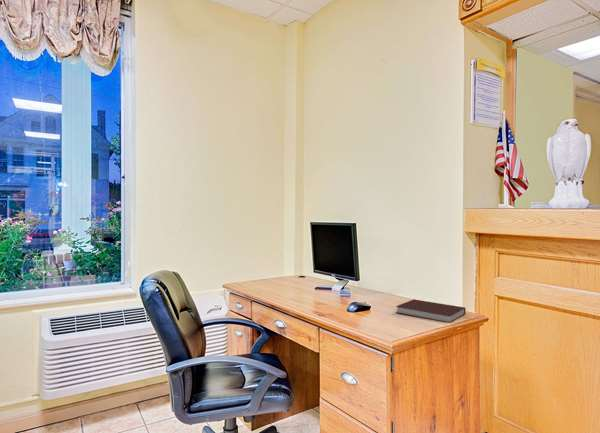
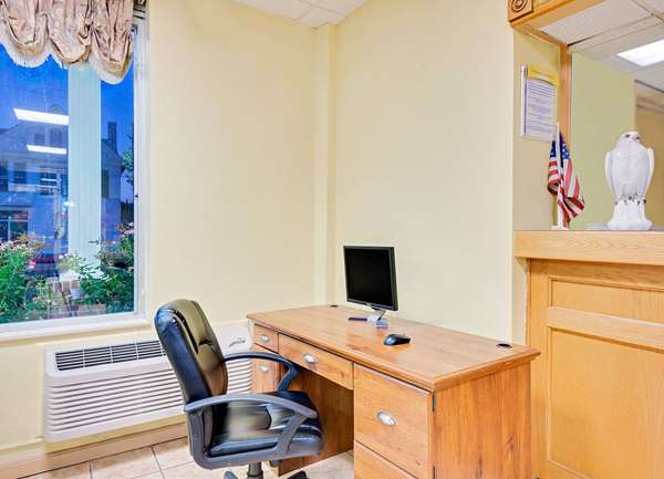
- notebook (430, 310)
